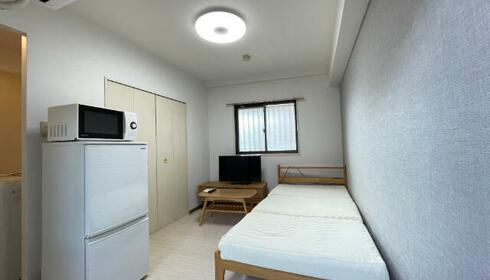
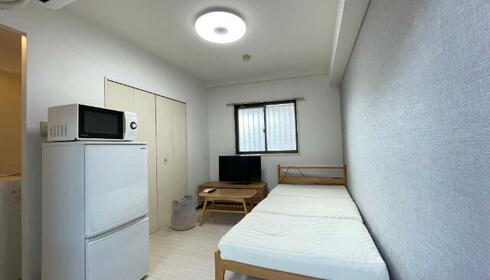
+ laundry hamper (182, 210)
